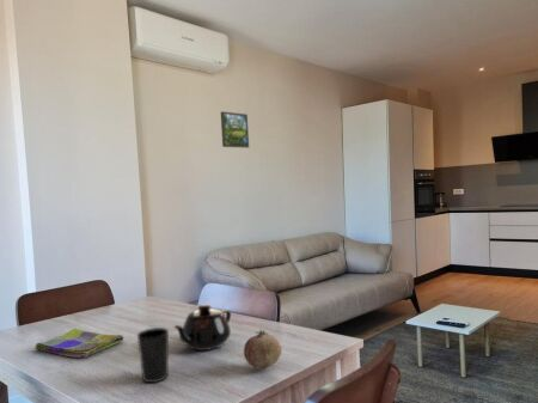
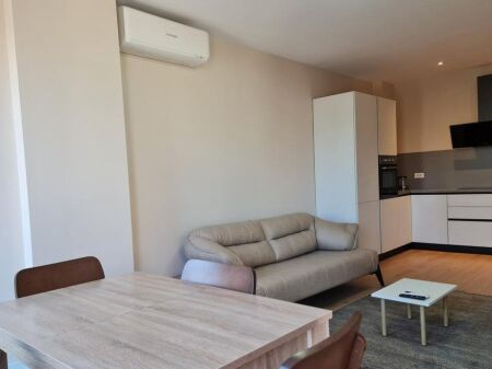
- cup (154, 354)
- fruit (262, 348)
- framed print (234, 129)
- teapot (203, 325)
- dish towel (80, 341)
